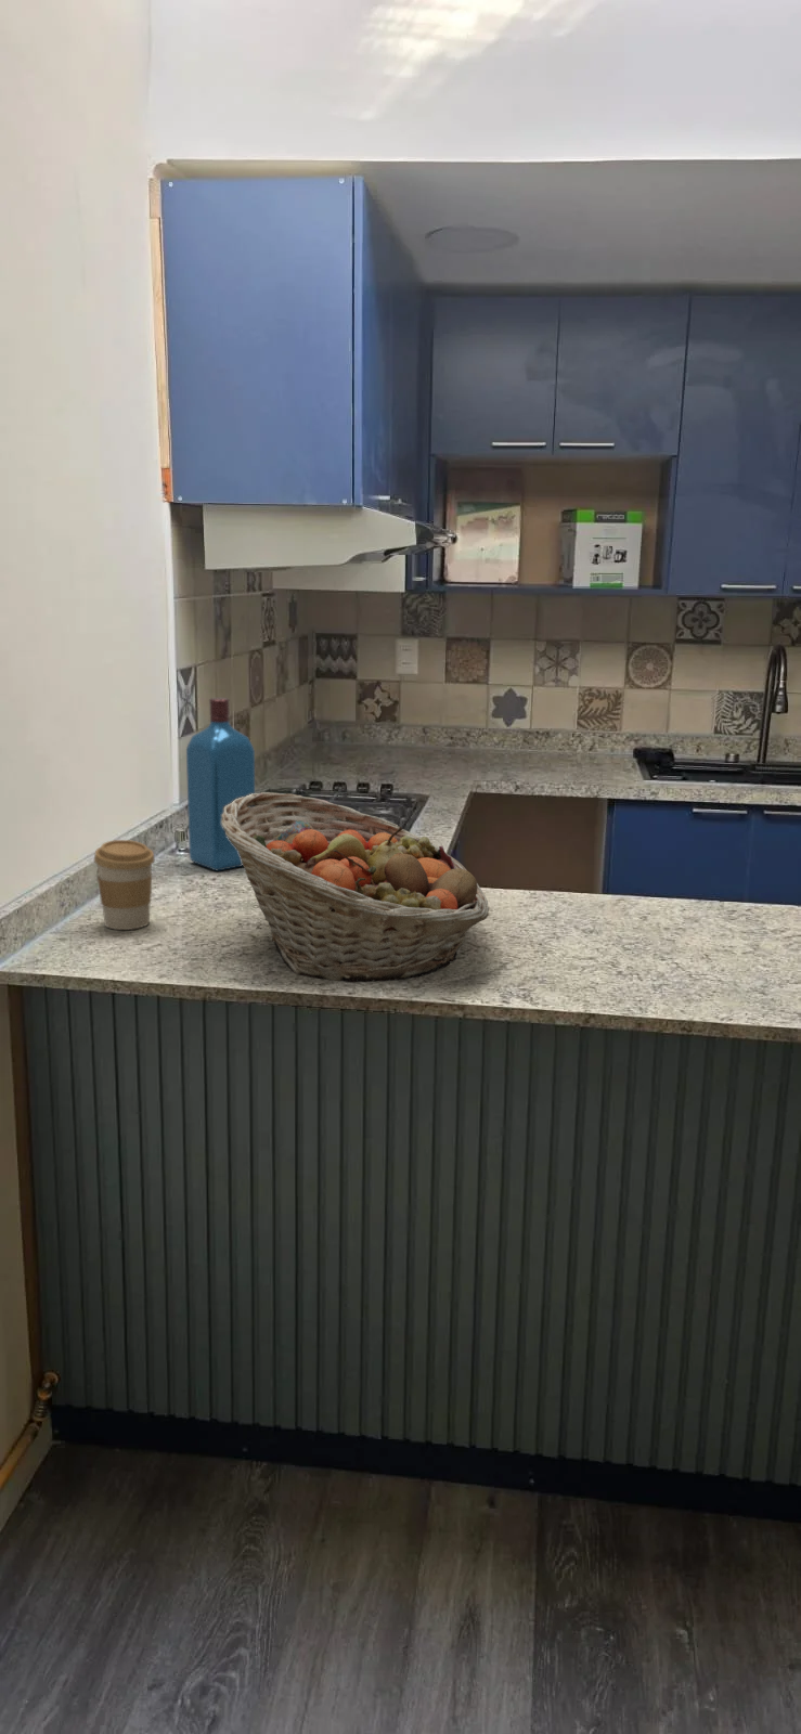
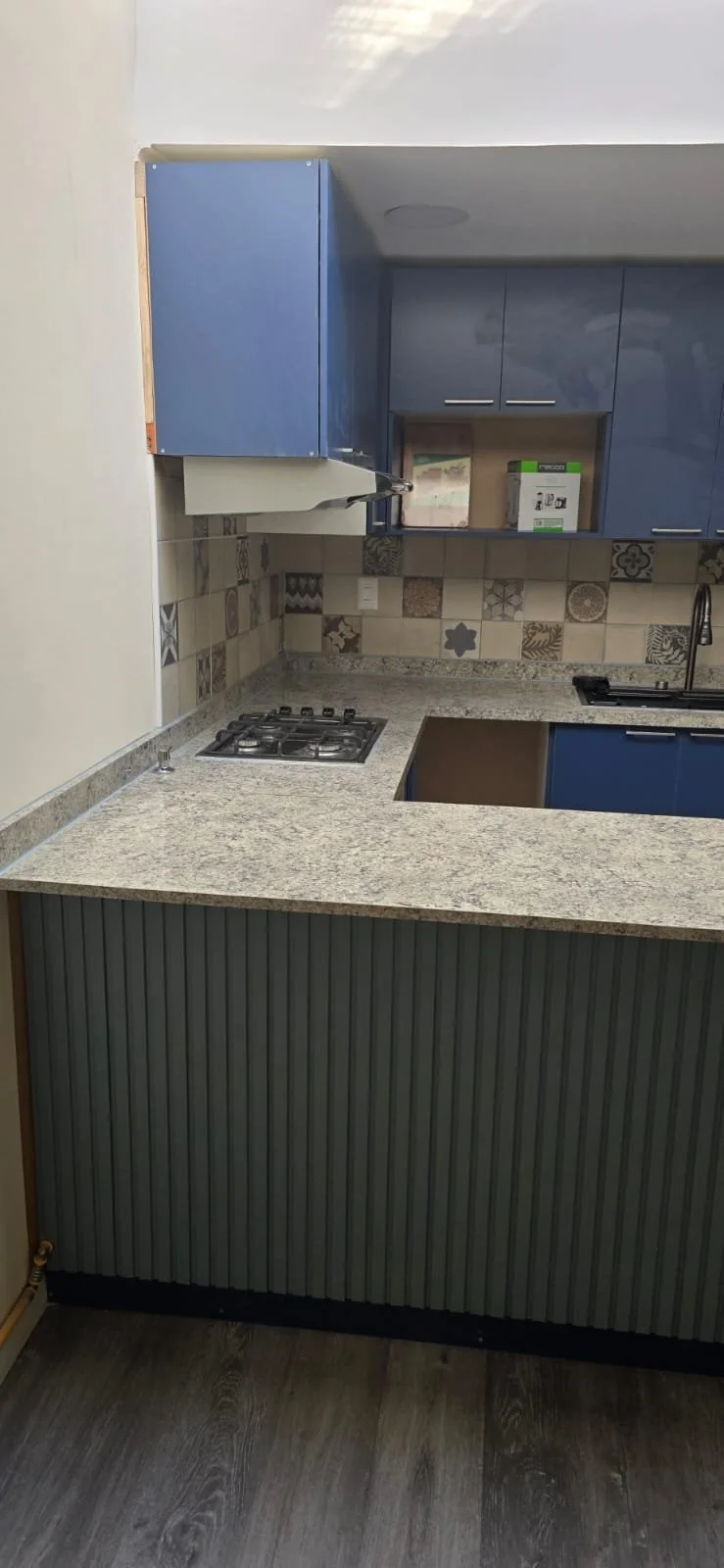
- coffee cup (125, 884)
- liquor (220, 782)
- fruit basket (355, 877)
